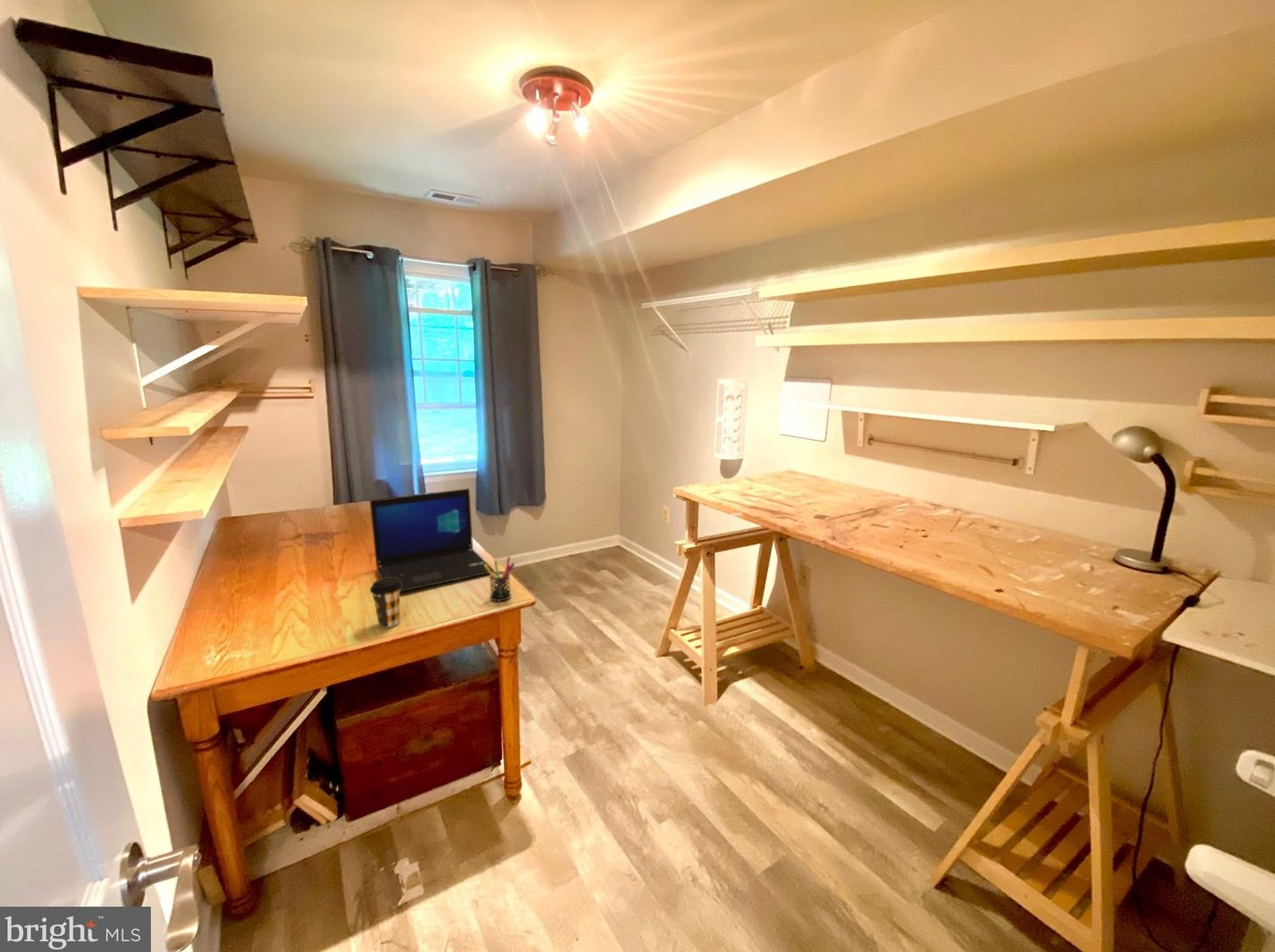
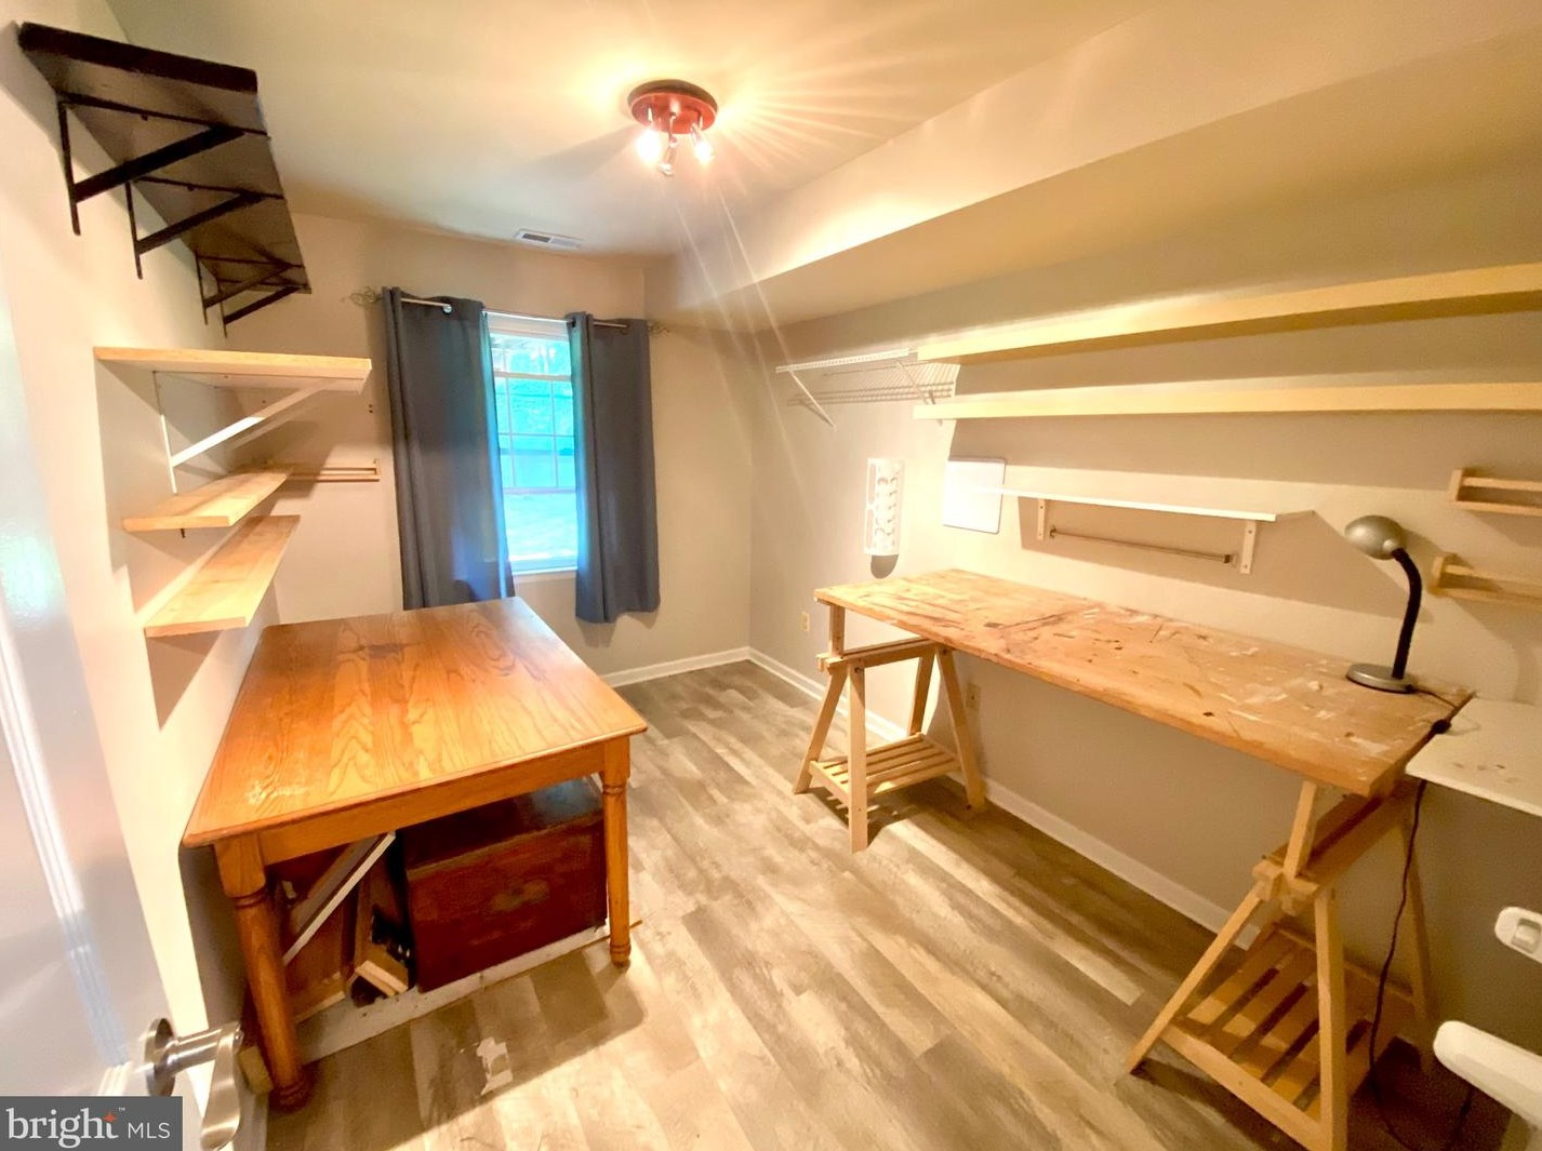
- coffee cup (387, 602)
- pen holder (500, 577)
- laptop (432, 536)
